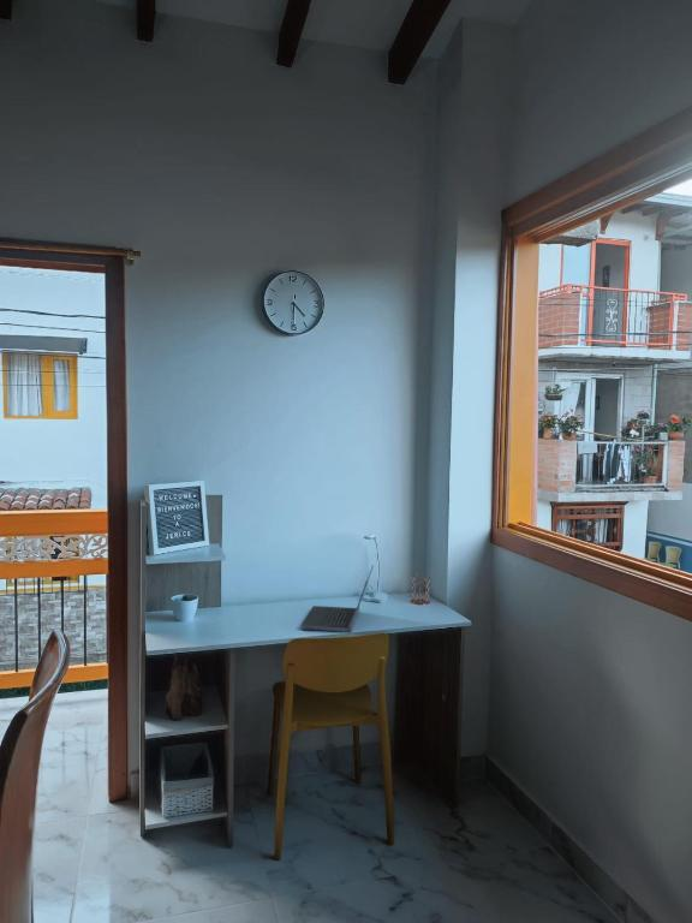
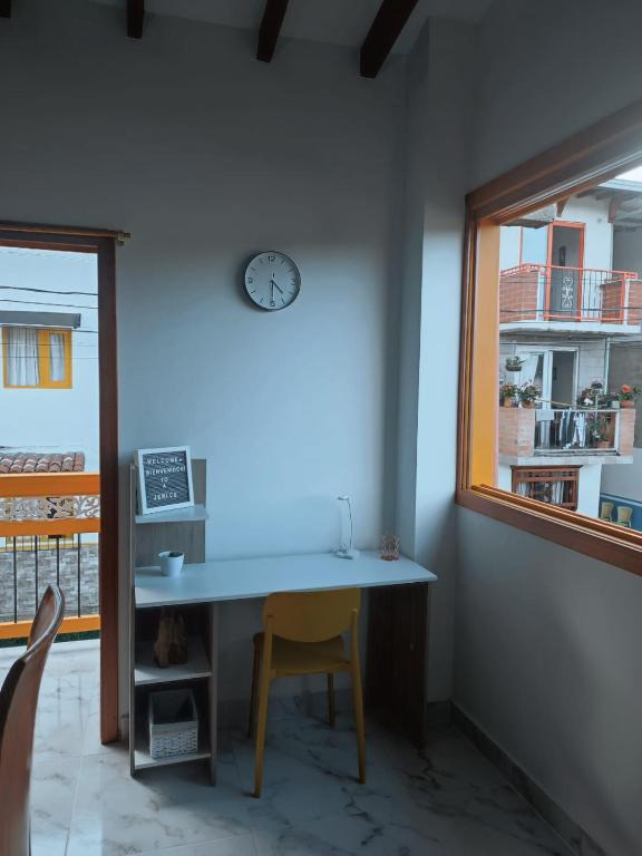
- laptop computer (338, 607)
